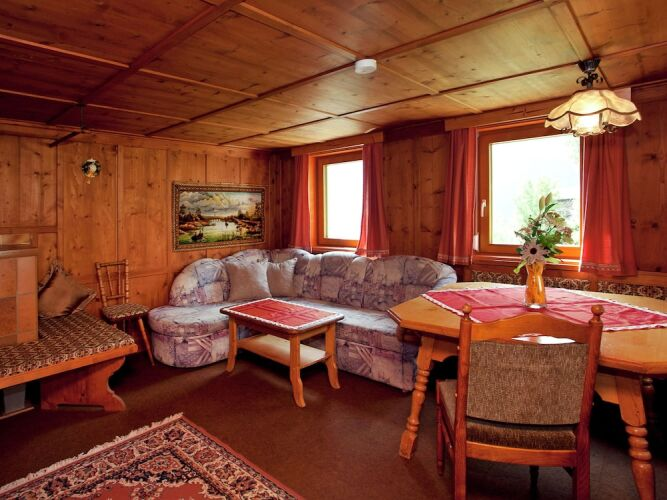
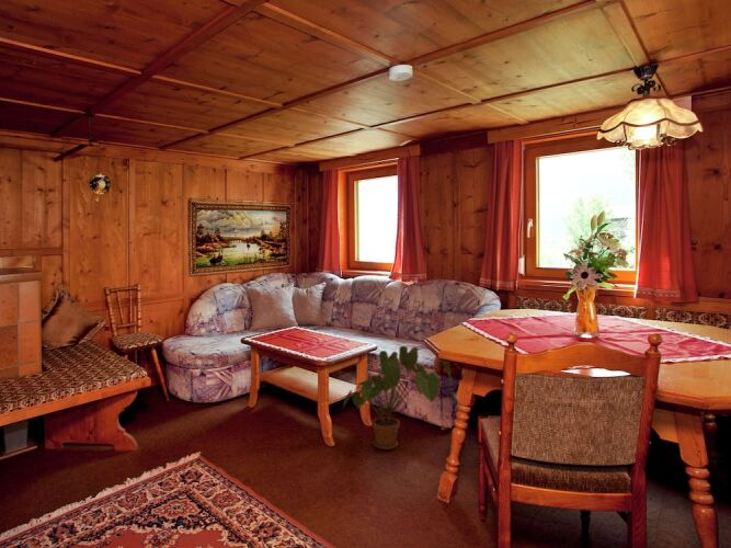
+ house plant (400, 396)
